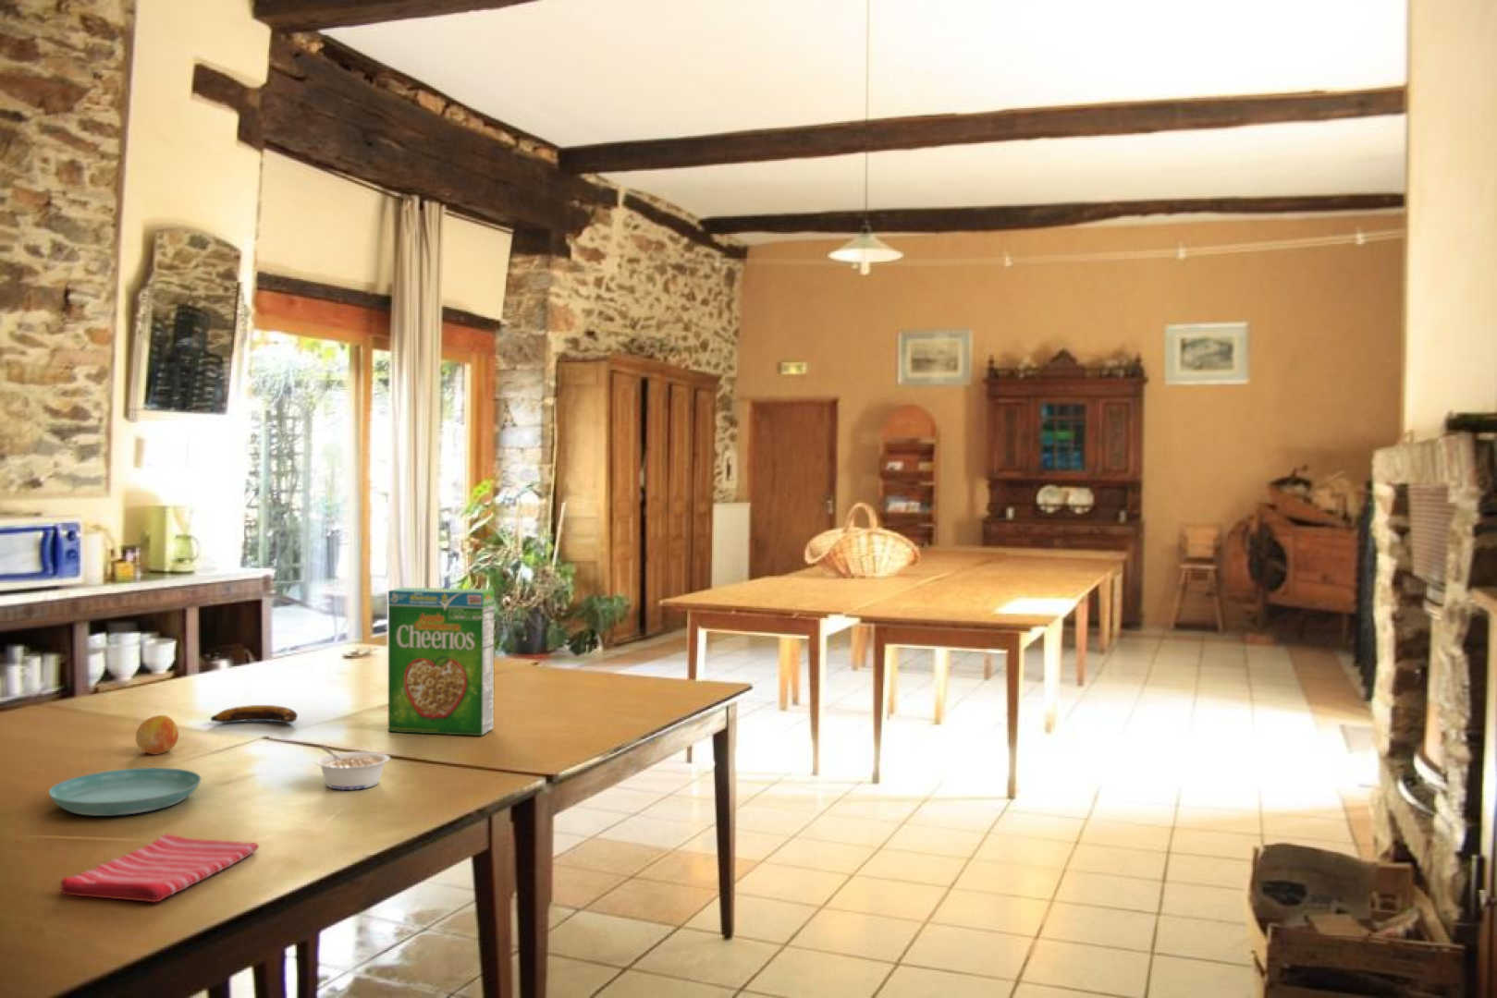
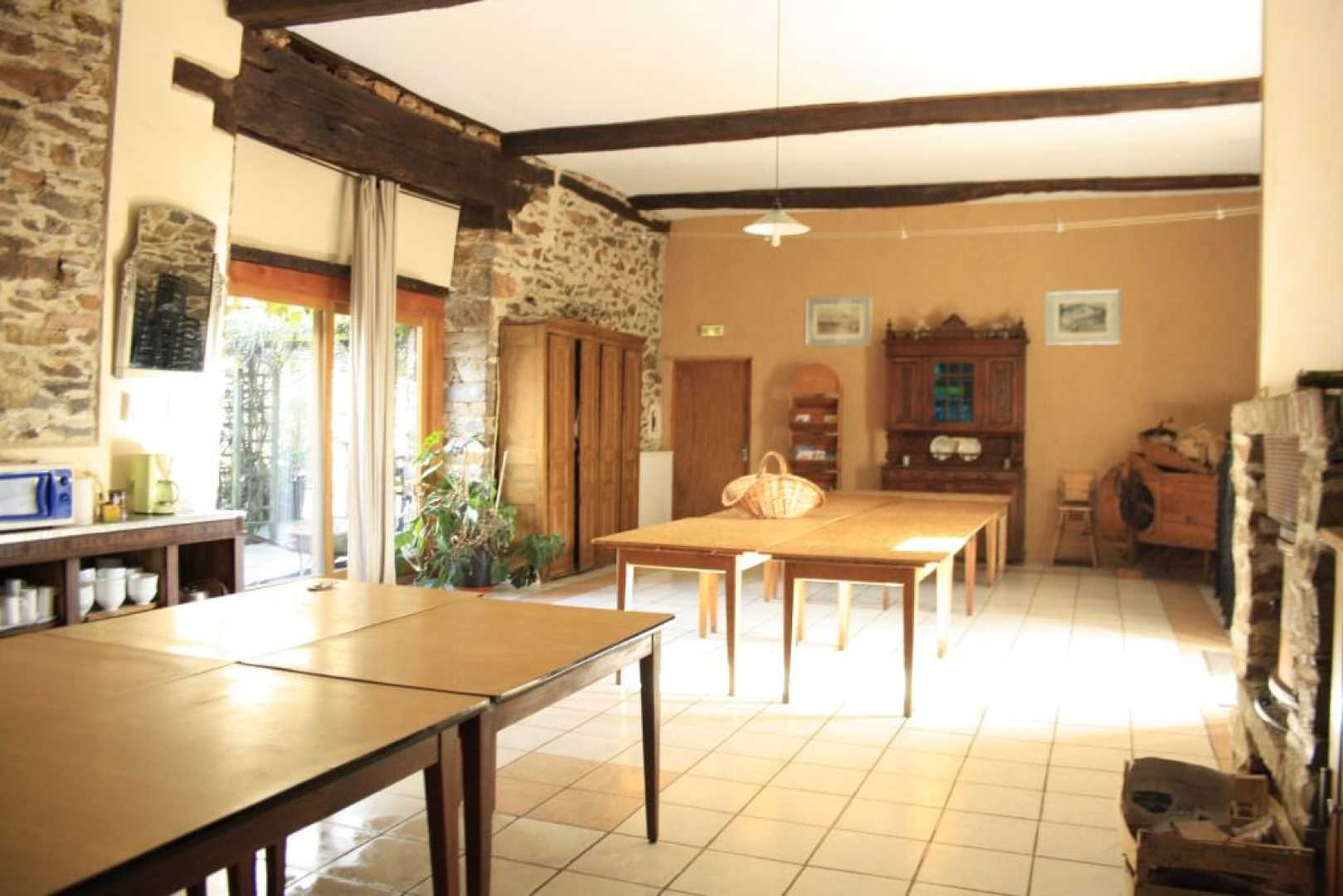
- cereal box (441, 659)
- legume (350, 769)
- dish towel (163, 865)
- saucer (127, 792)
- banana (257, 716)
- fruit (156, 735)
